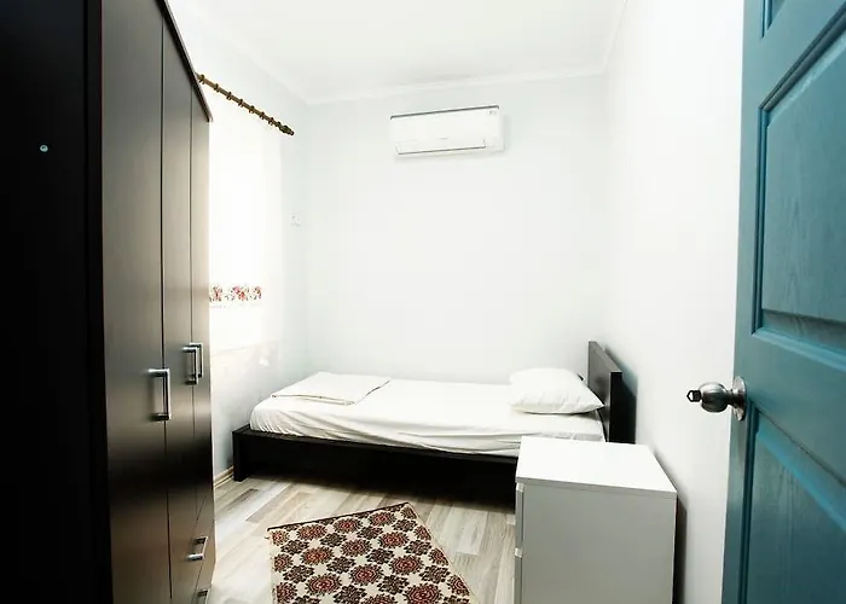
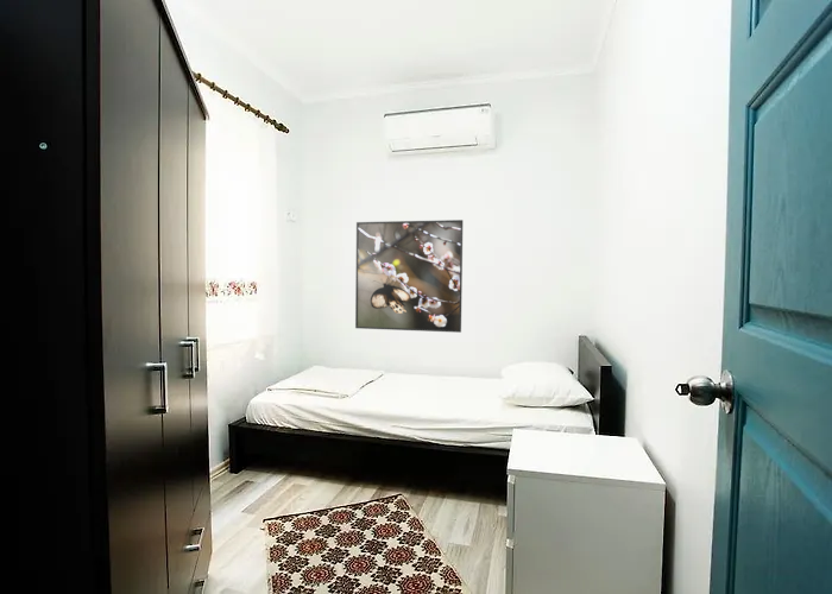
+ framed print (406, 276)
